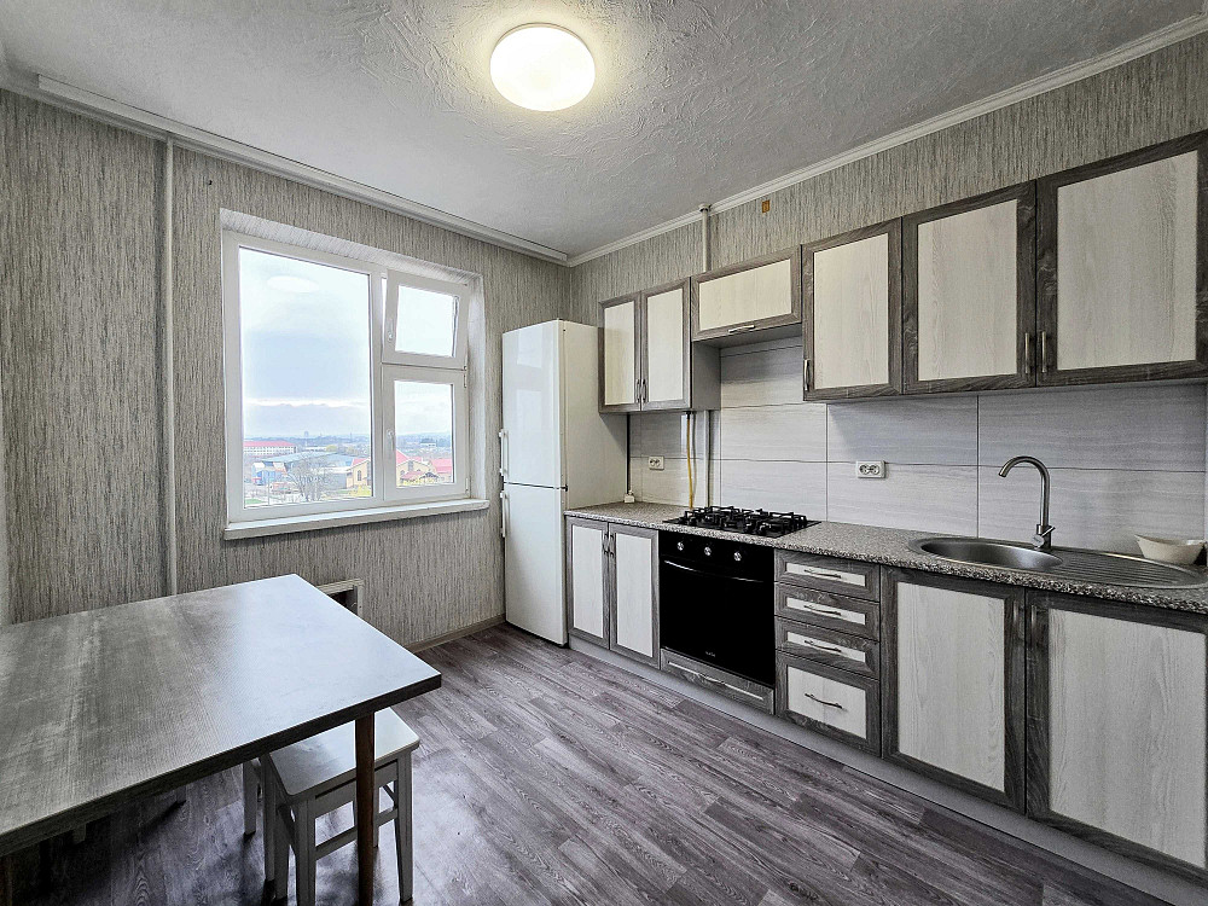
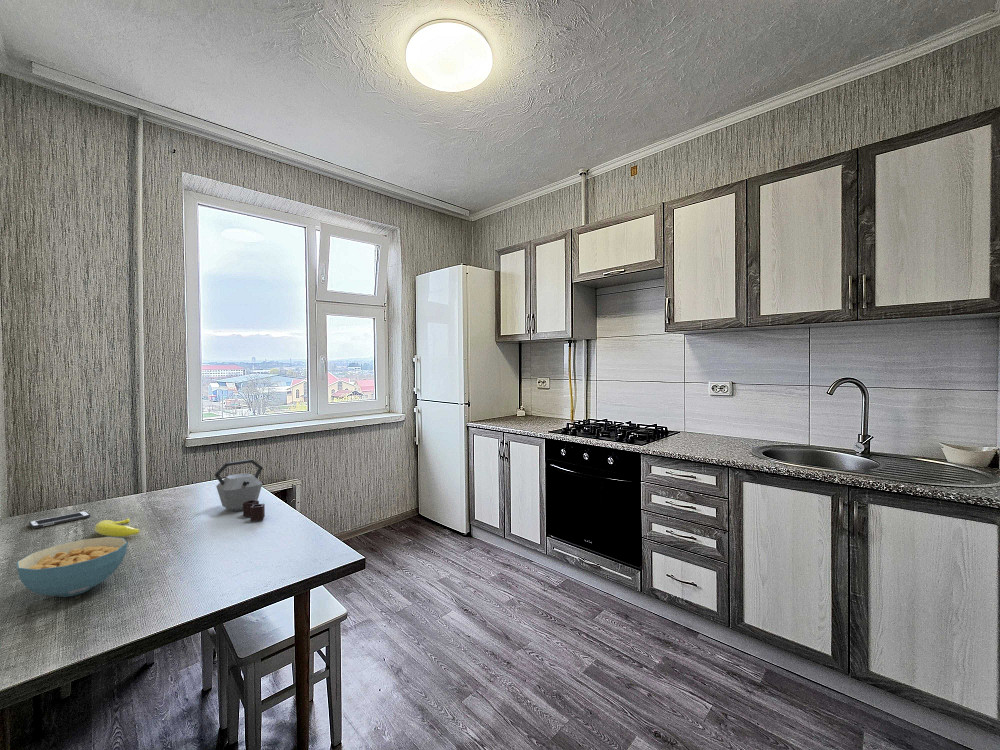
+ banana (116, 525)
+ cereal bowl (75, 571)
+ cell phone (60, 519)
+ kettle (246, 488)
